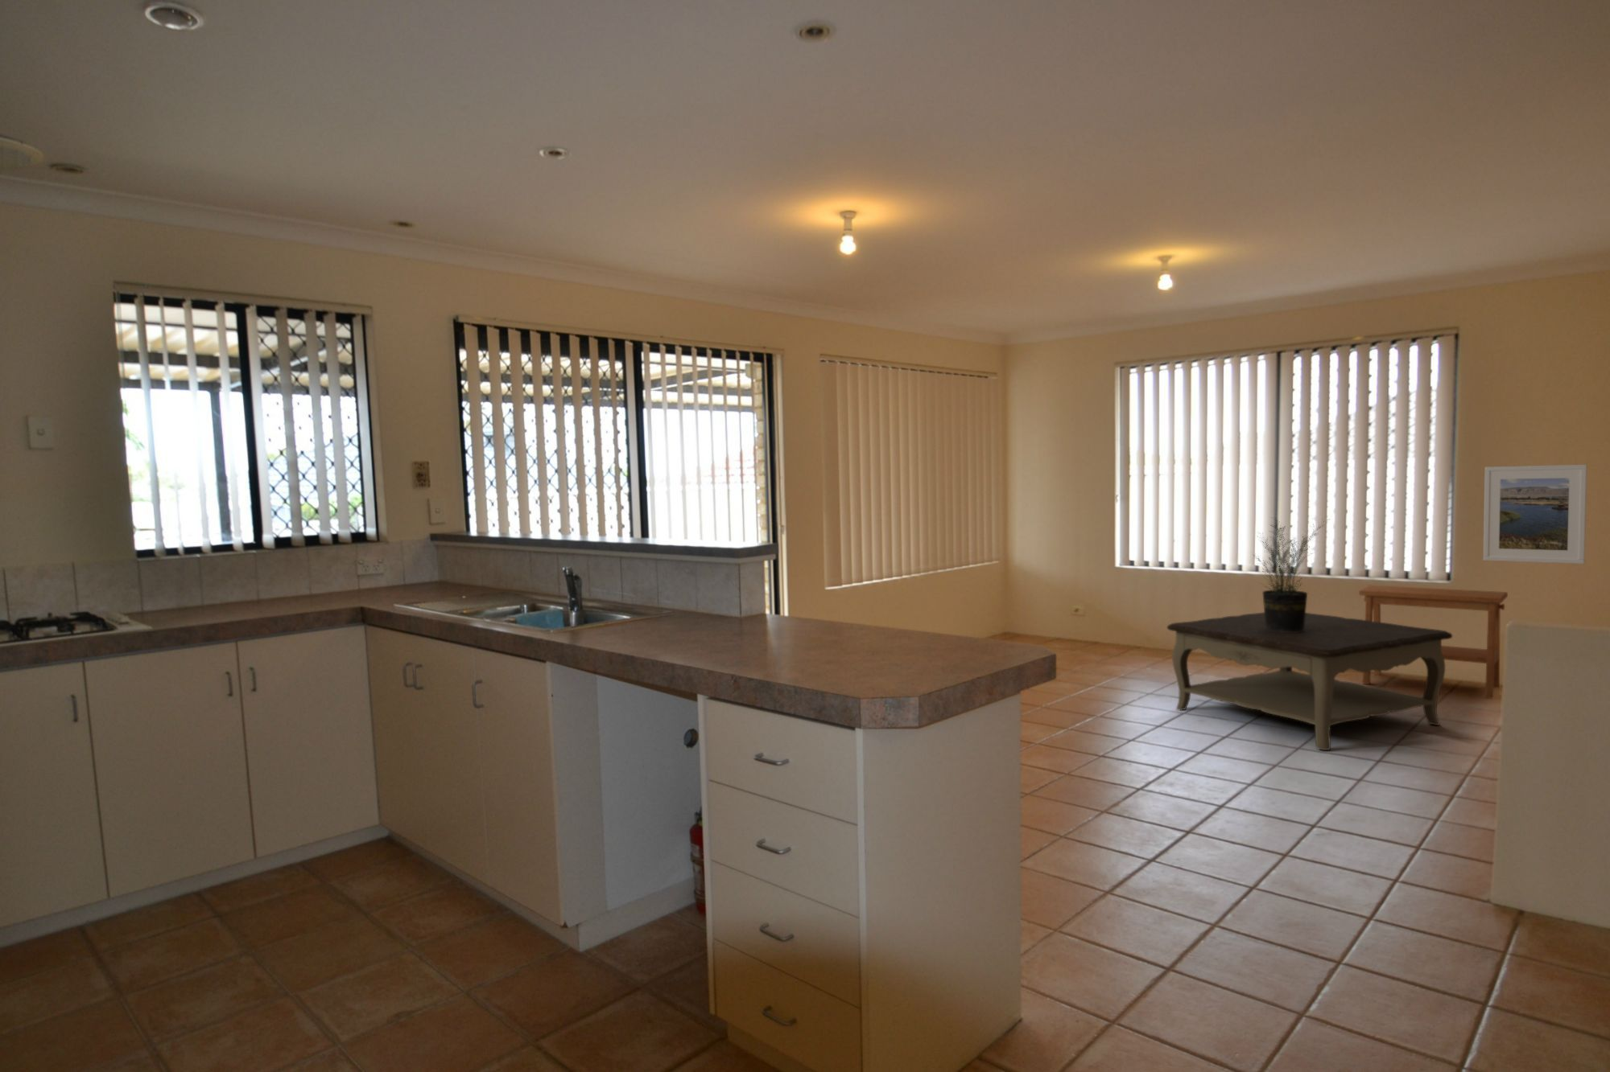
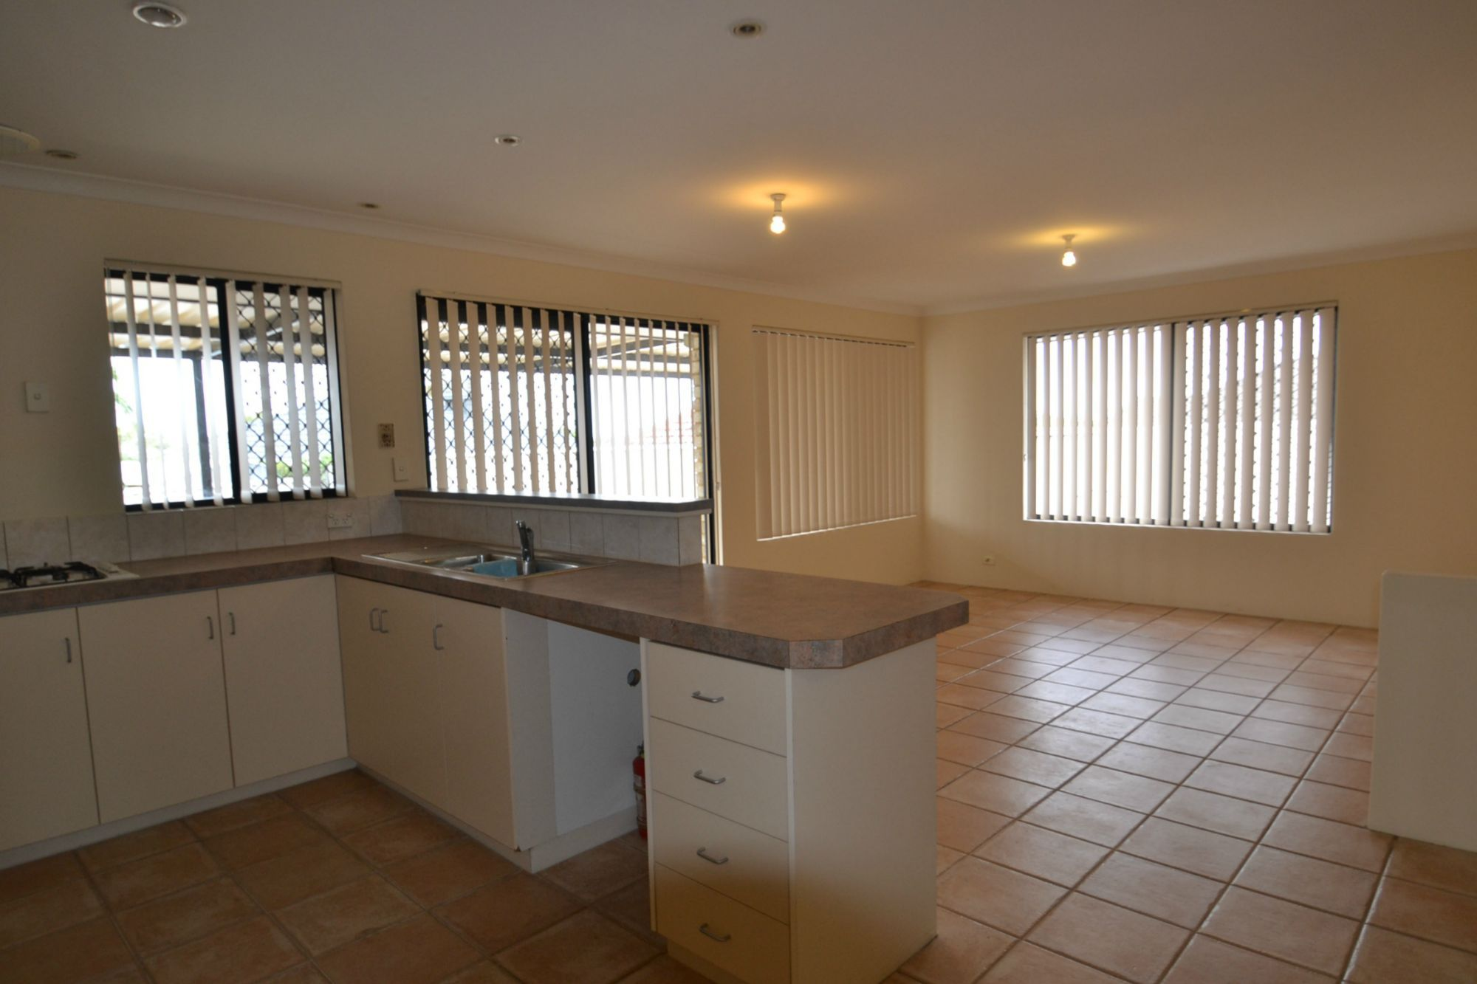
- coffee table (1301, 674)
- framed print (1532, 514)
- side table (1441, 646)
- potted plant (1288, 573)
